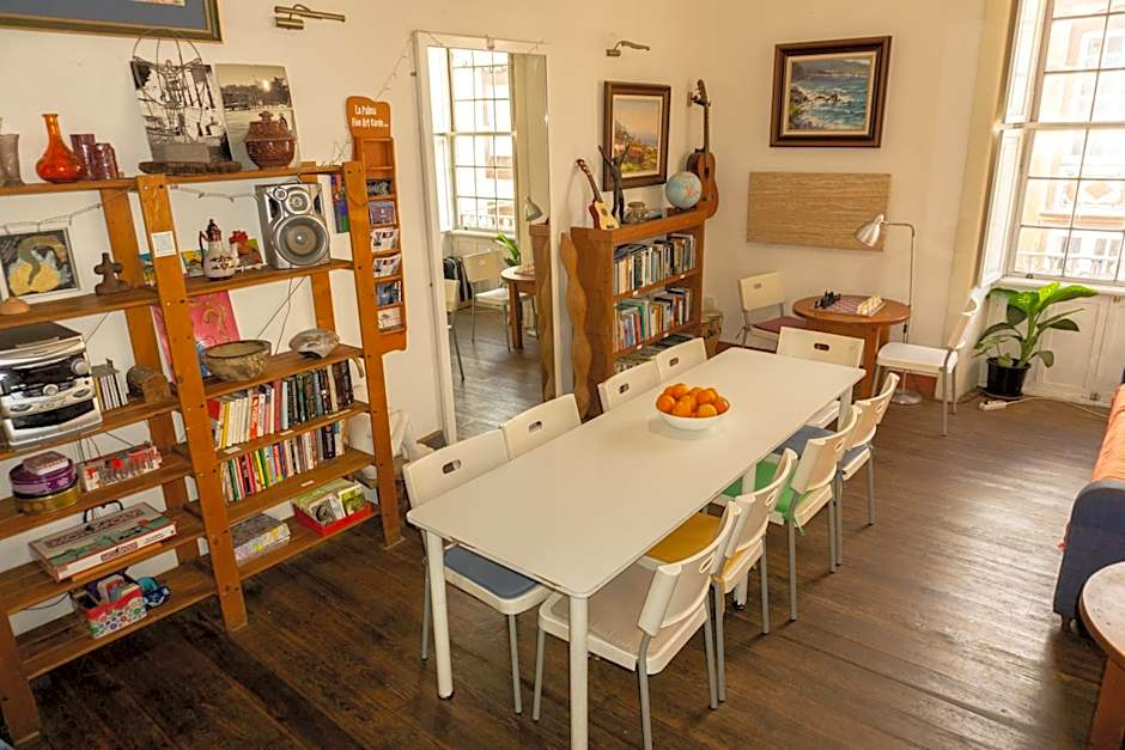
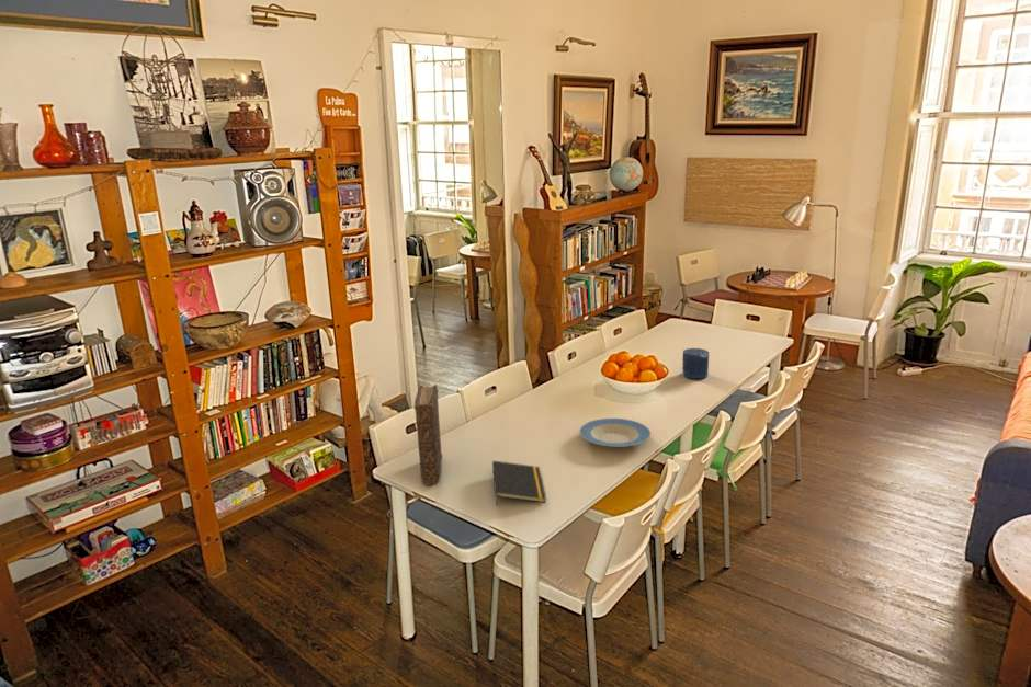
+ book (429, 433)
+ plate (614, 435)
+ candle (695, 363)
+ notepad (518, 480)
